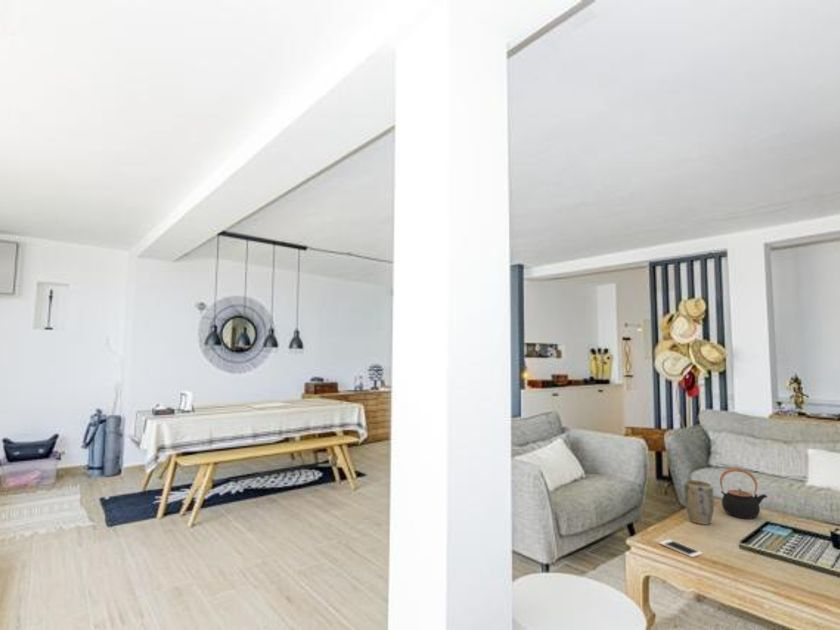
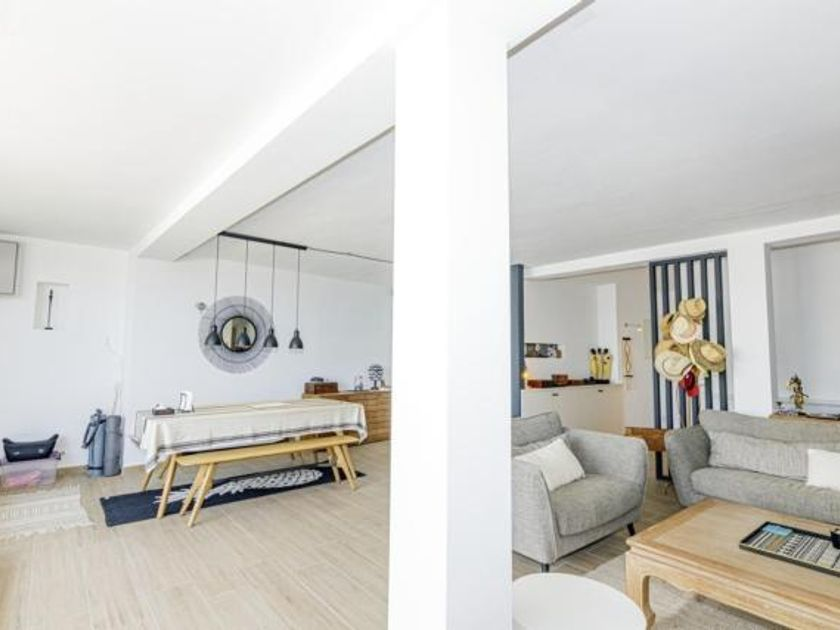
- teapot (743, 491)
- plant pot (698, 502)
- cell phone (680, 548)
